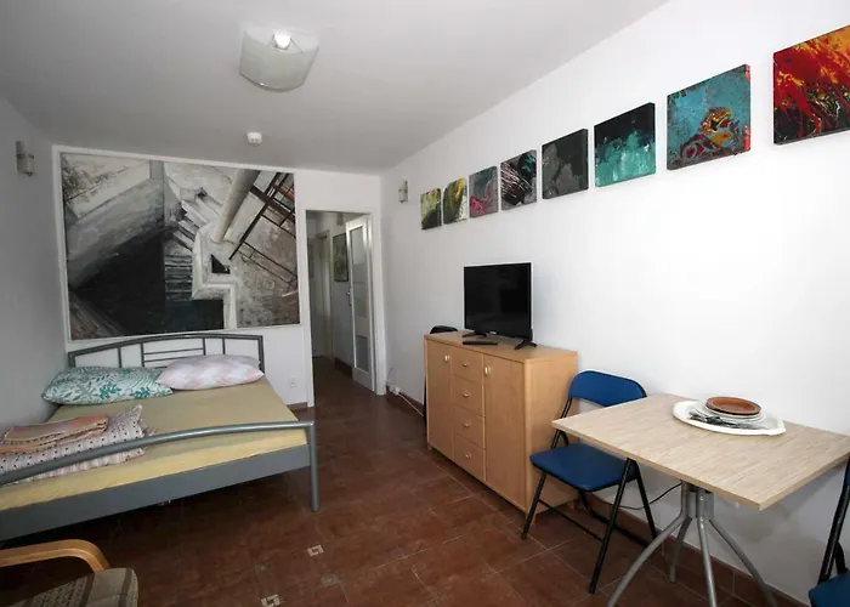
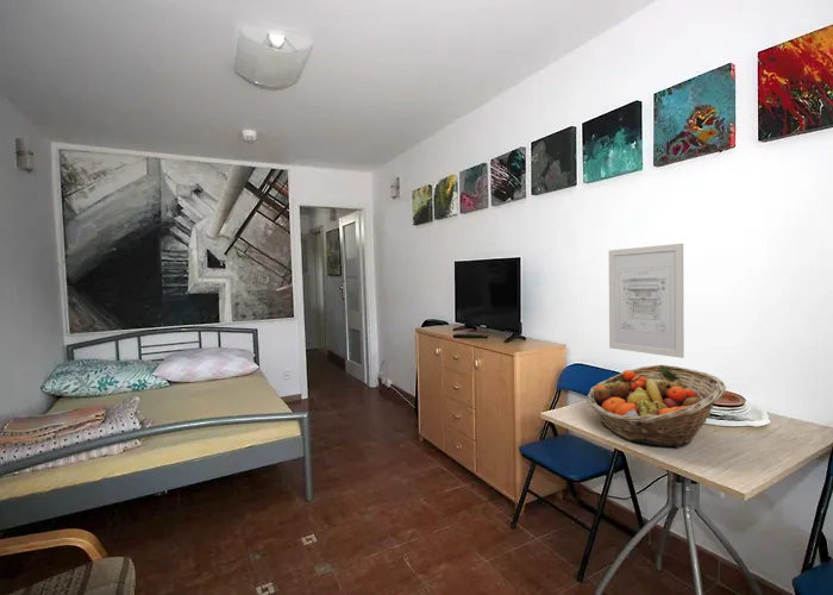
+ wall art (643, 300)
+ fruit basket (650, 400)
